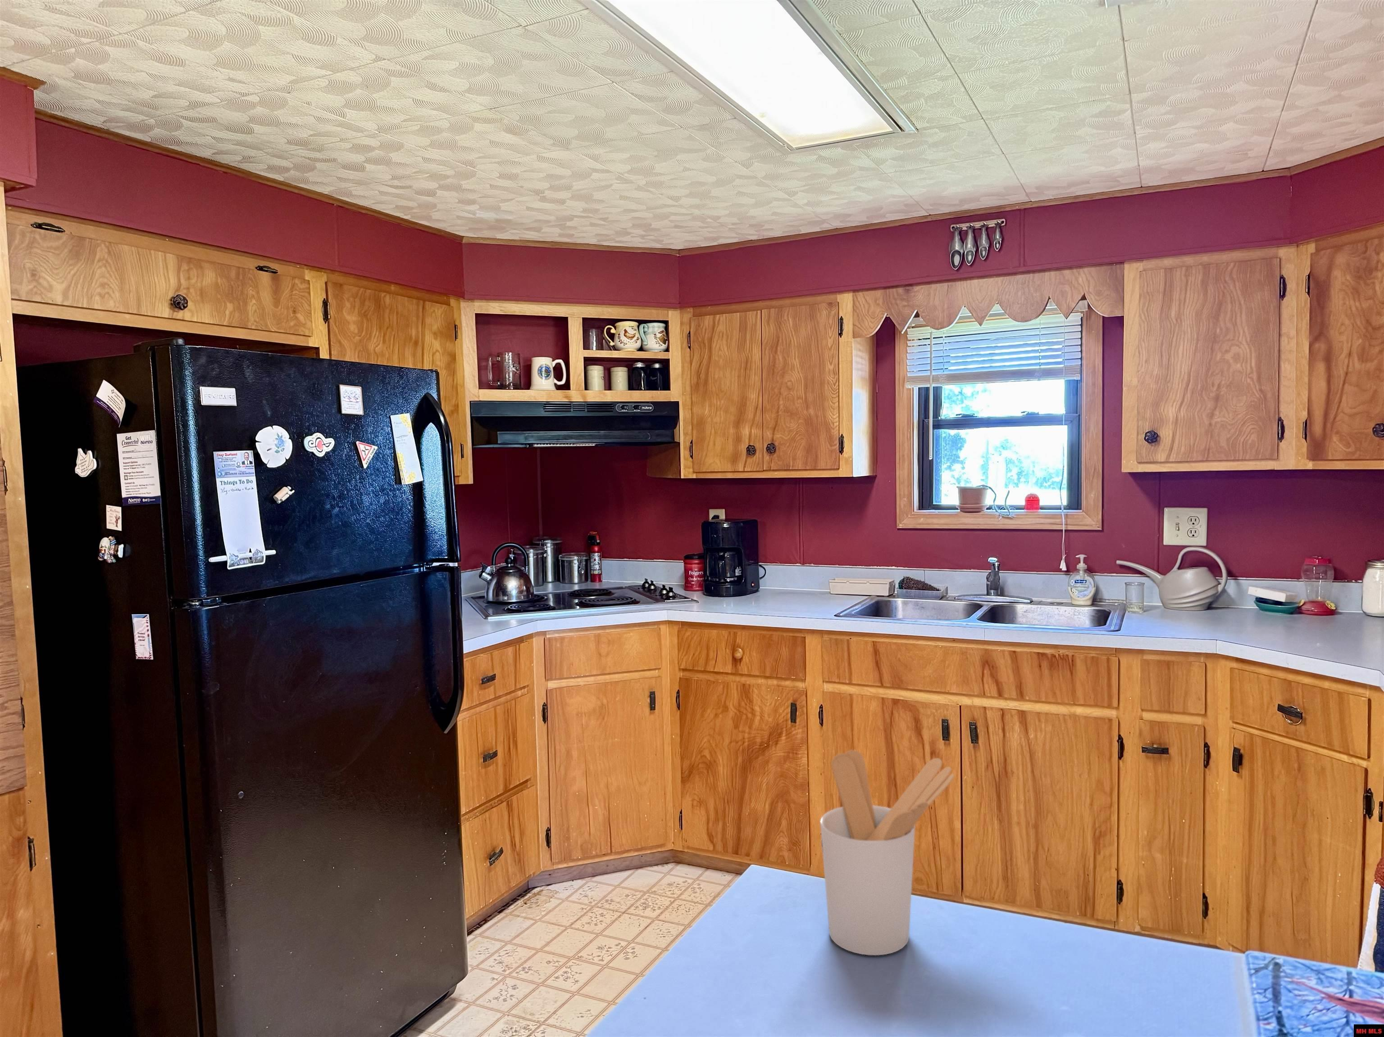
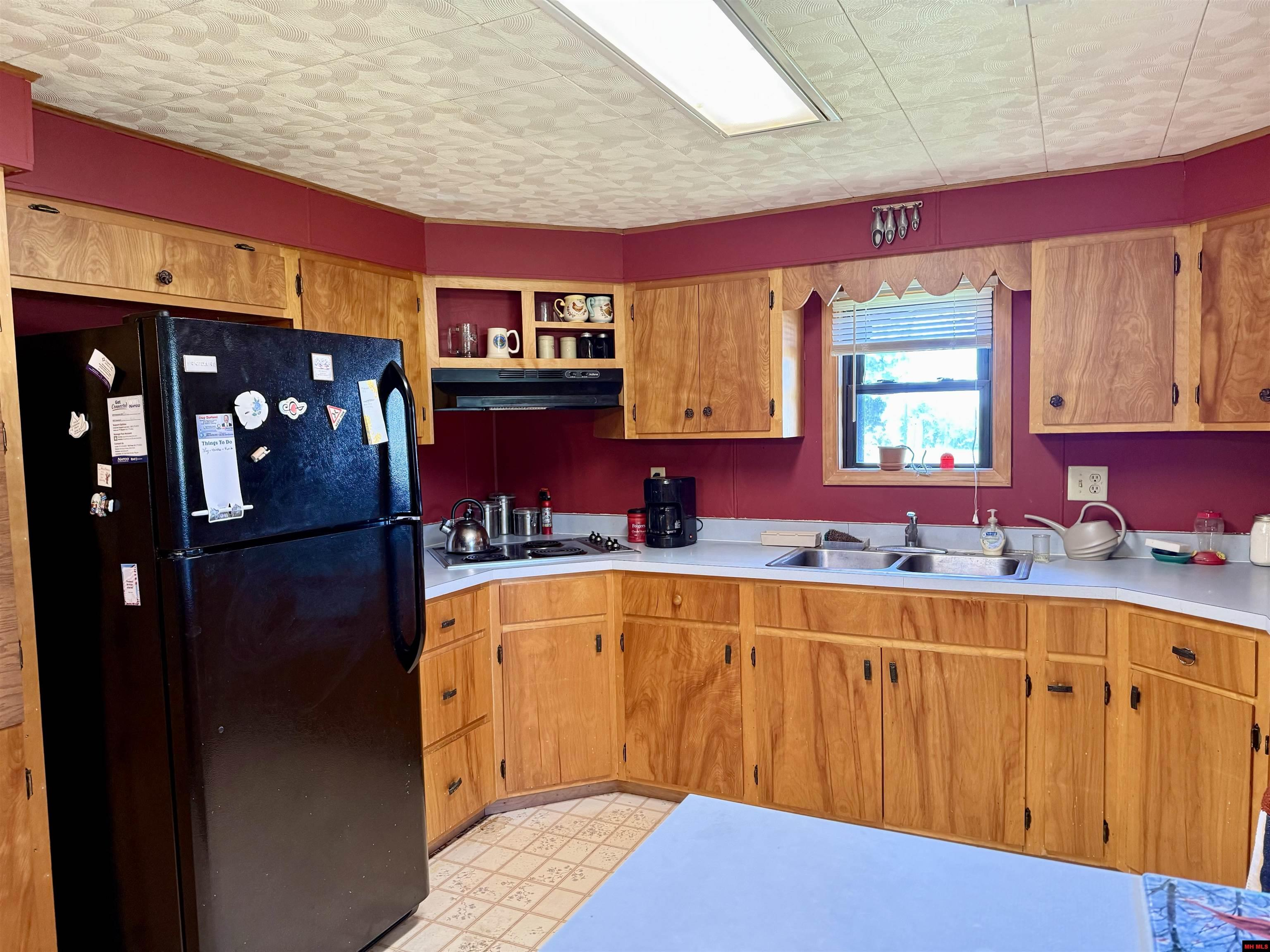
- utensil holder (890, 847)
